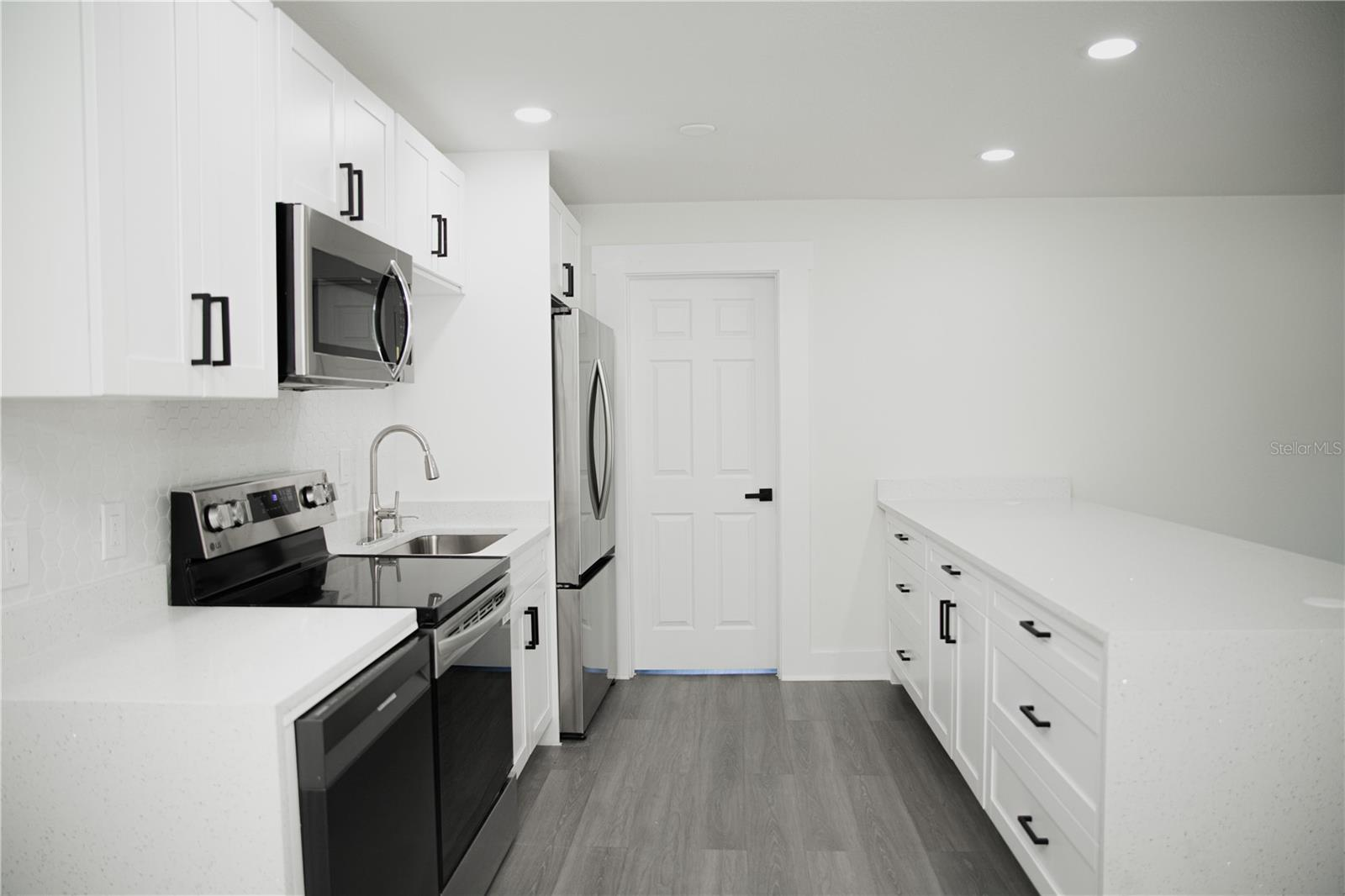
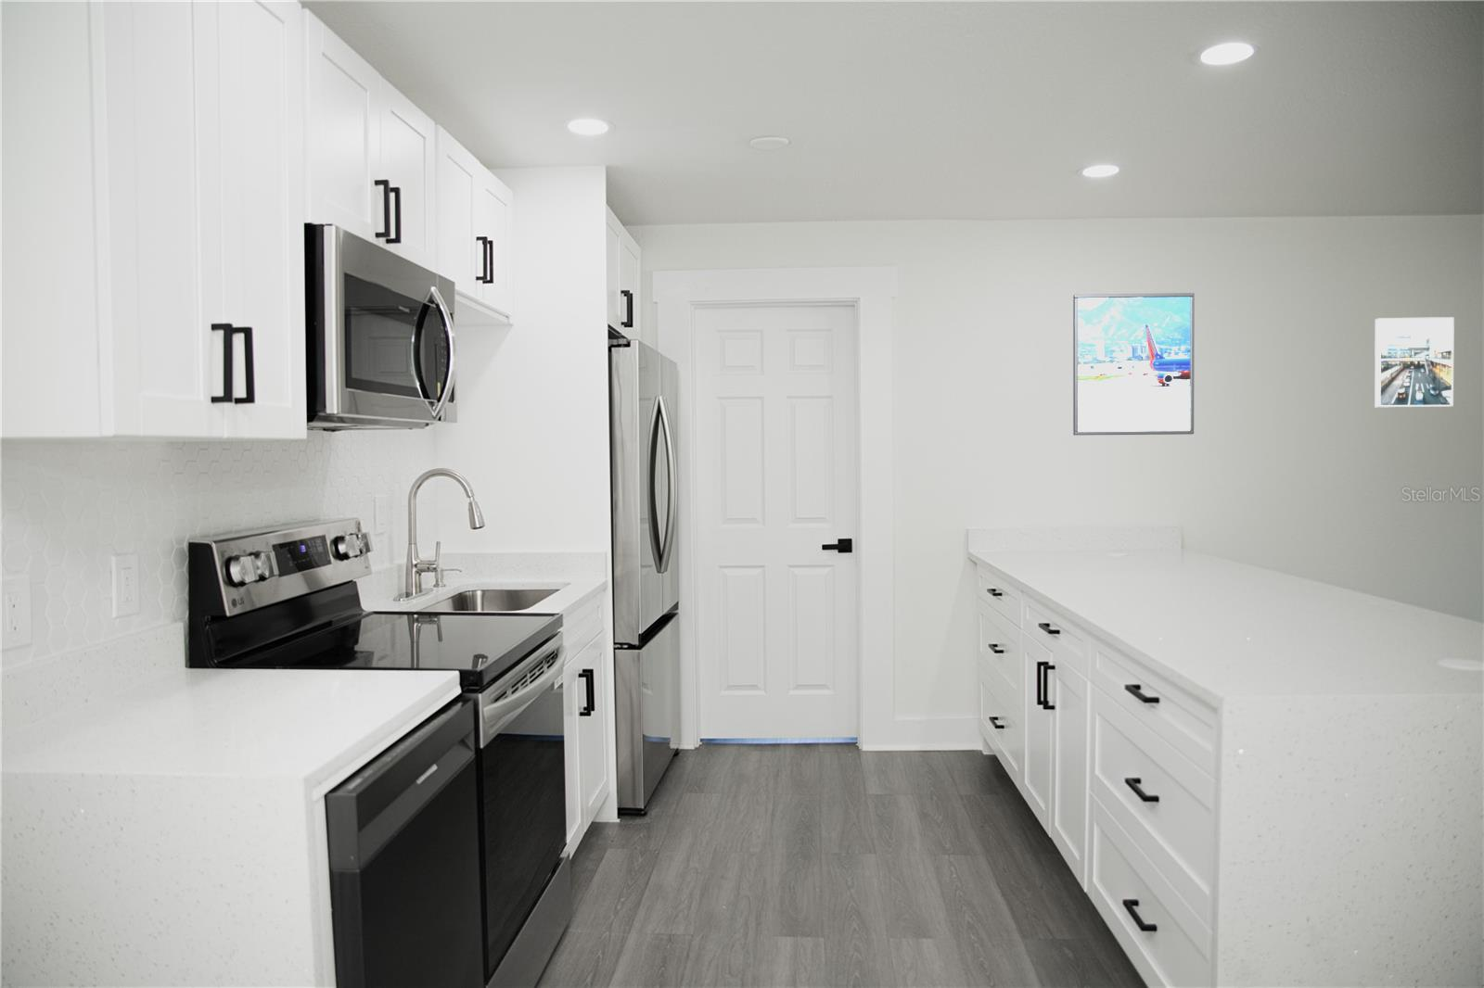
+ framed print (1413, 363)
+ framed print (1133, 364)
